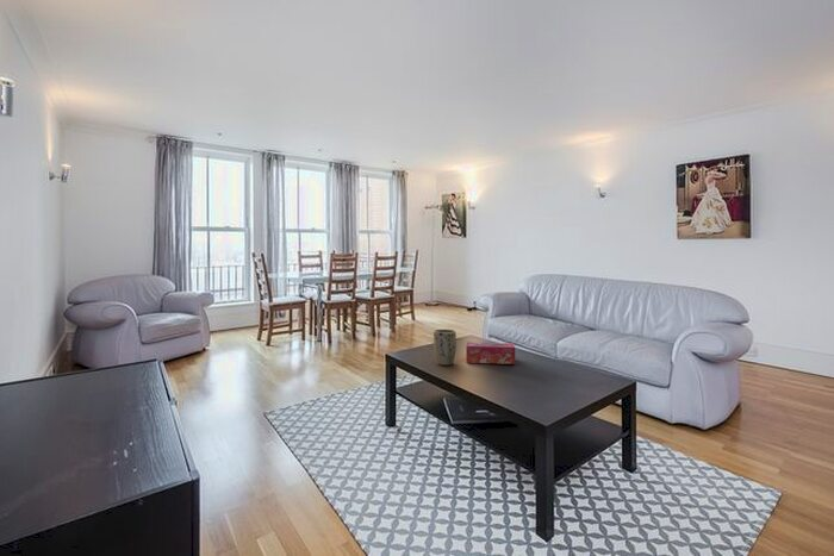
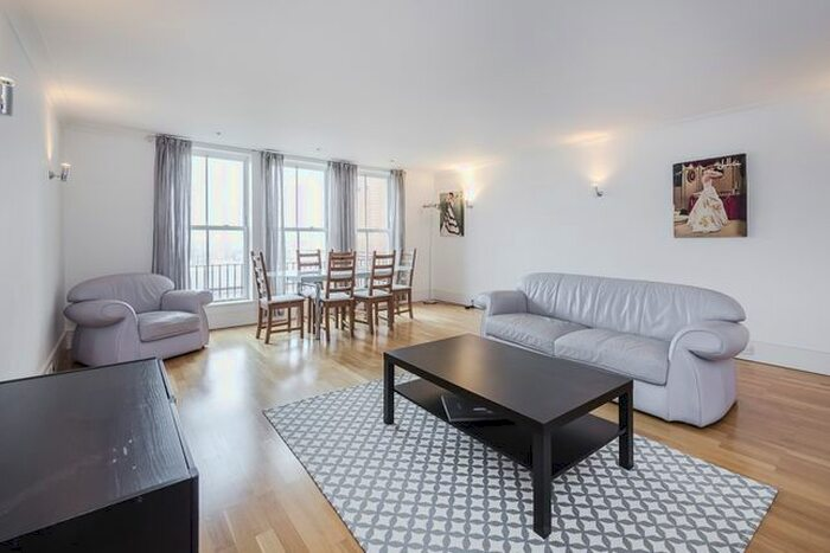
- tissue box (490, 352)
- plant pot (444, 346)
